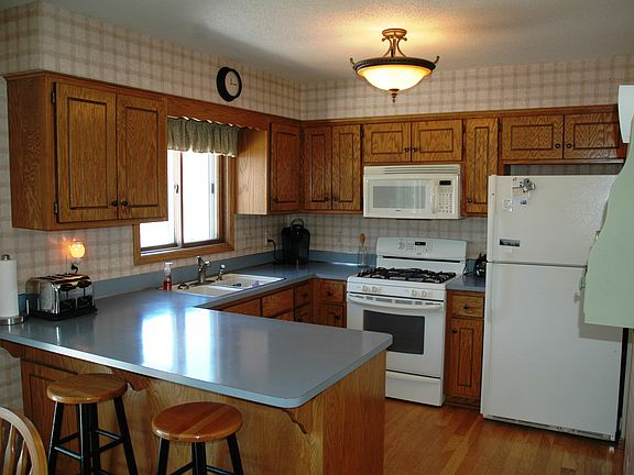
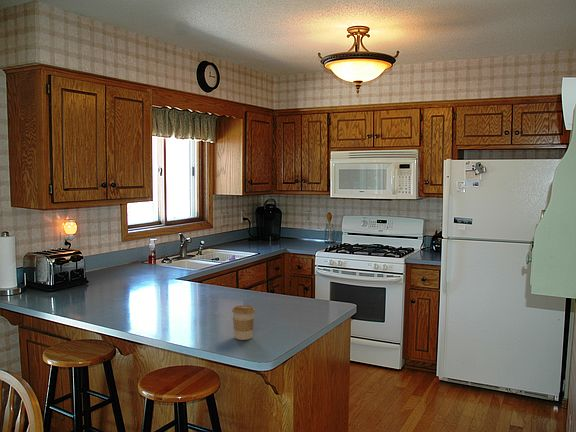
+ coffee cup (243, 321)
